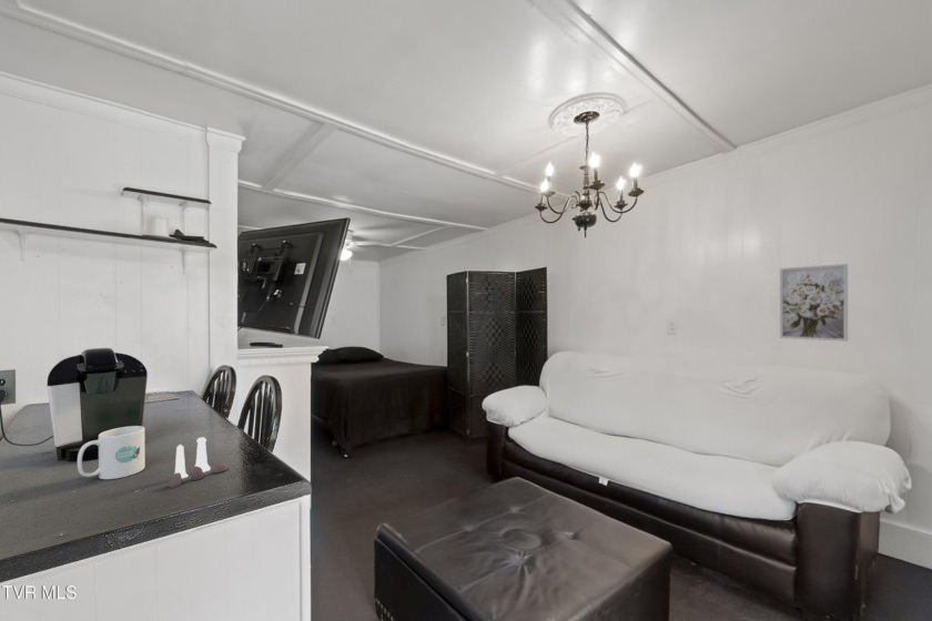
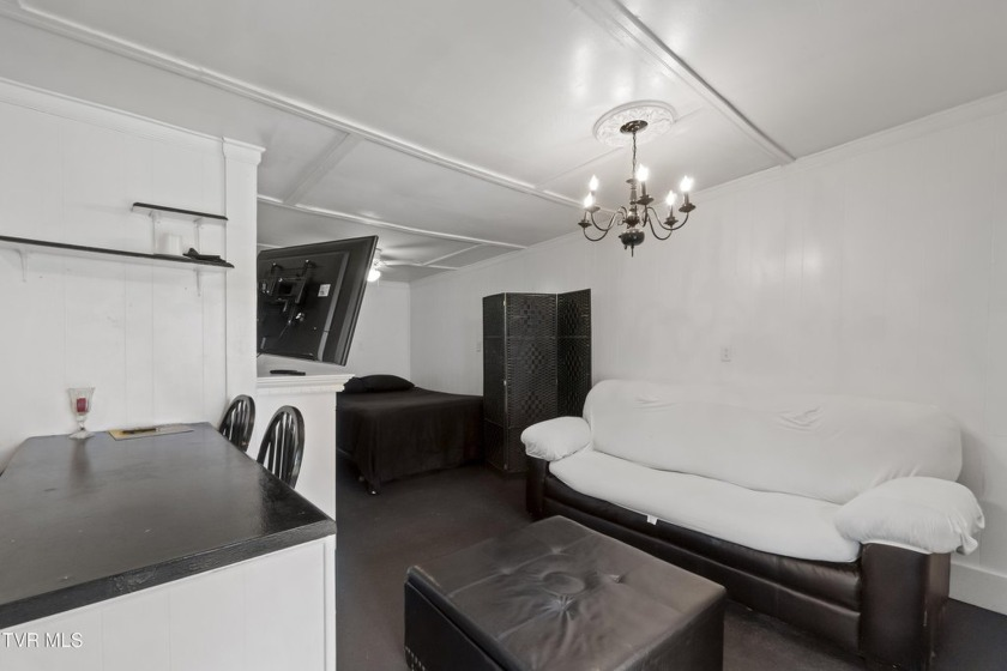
- salt and pepper shaker set (196, 458)
- wall art (811, 303)
- mug (112, 454)
- coffee maker (71, 401)
